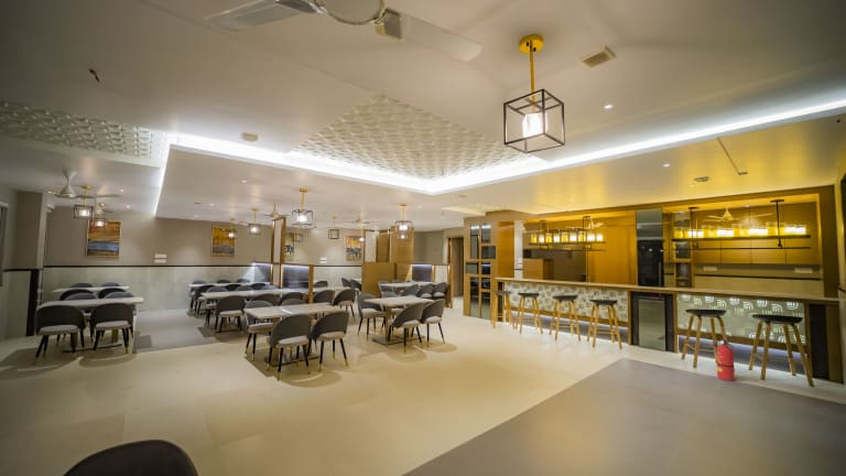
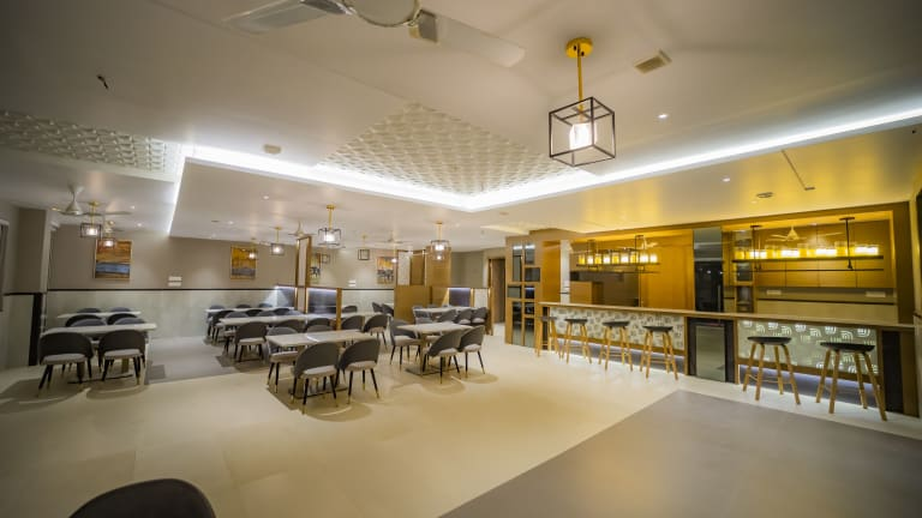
- fire extinguisher (724, 358)
